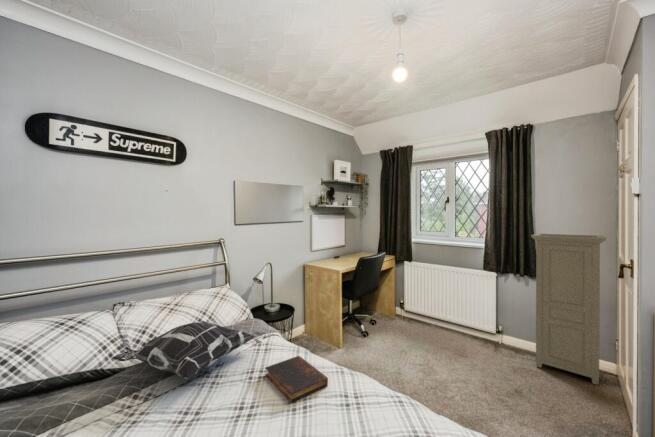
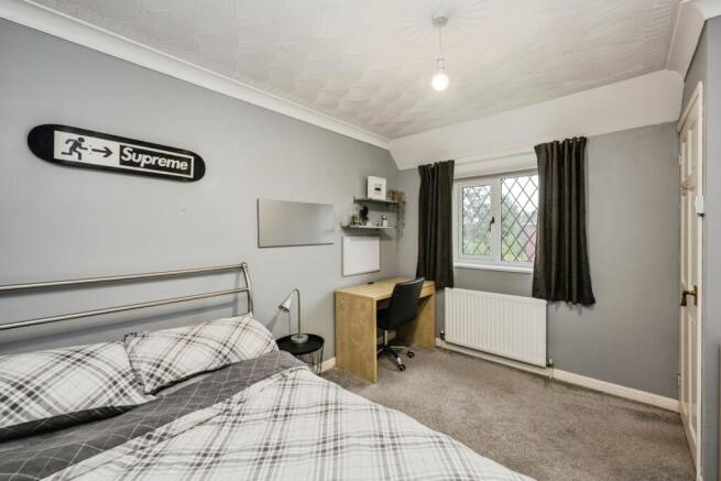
- book (295, 376)
- armoire (566, 301)
- decorative pillow (189, 346)
